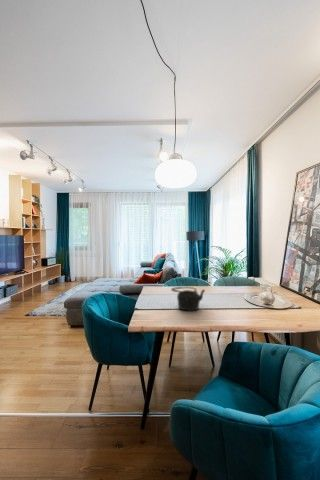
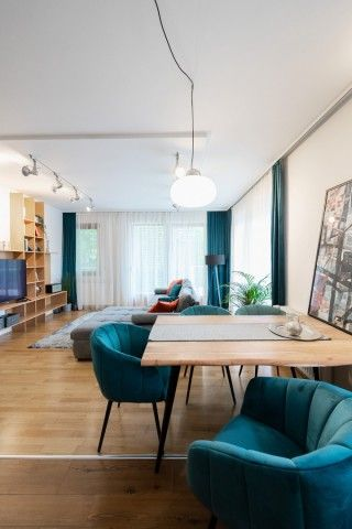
- teapot (189, 298)
